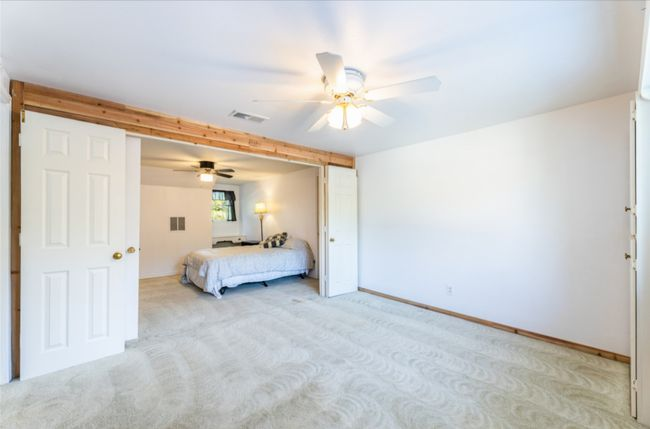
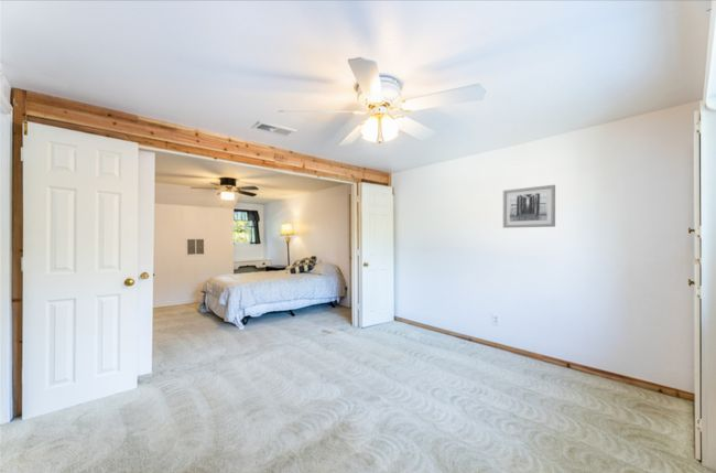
+ wall art (527, 207)
